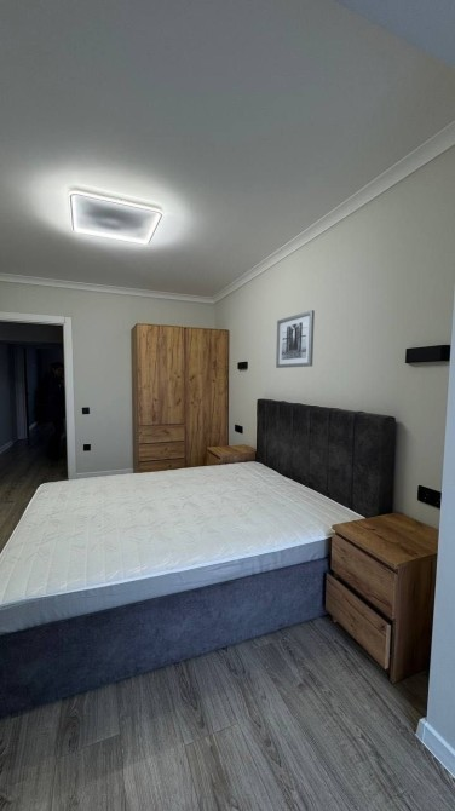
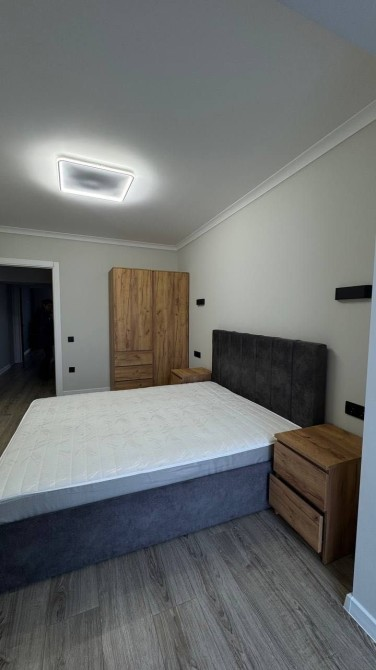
- wall art (293, 341)
